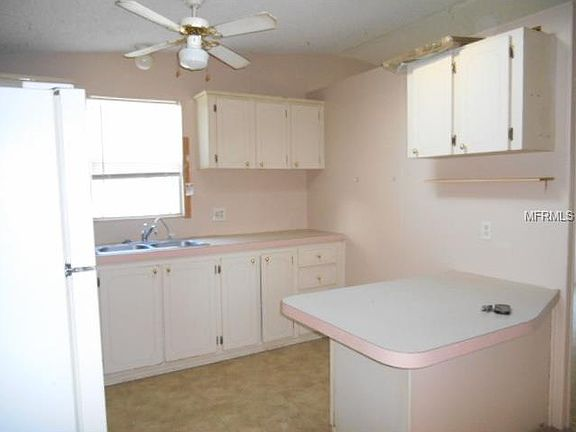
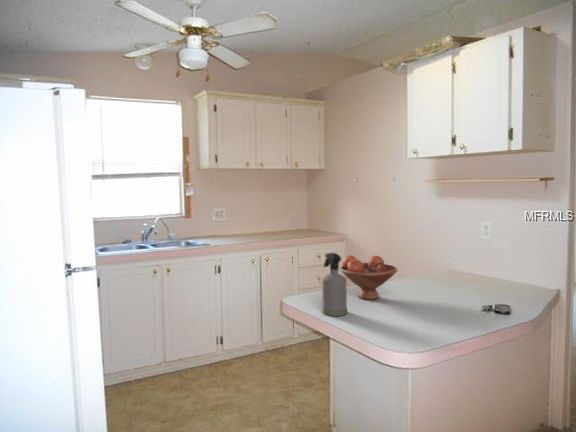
+ fruit bowl (368, 276)
+ spray bottle (333, 282)
